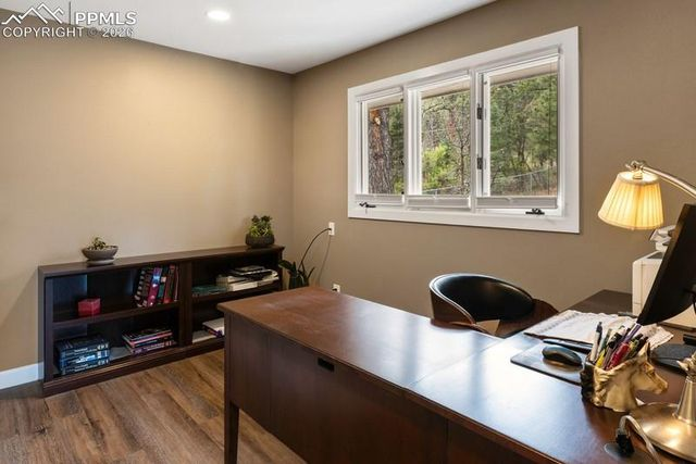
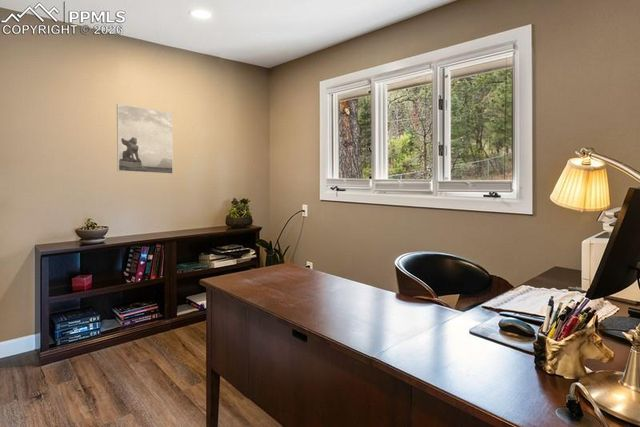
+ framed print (146, 140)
